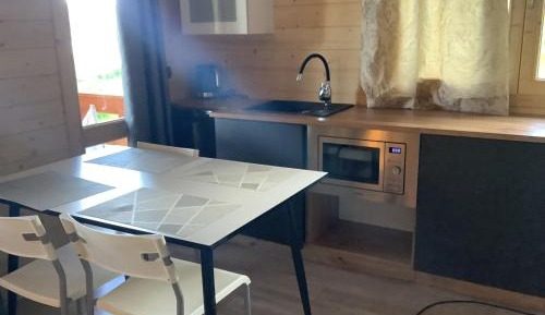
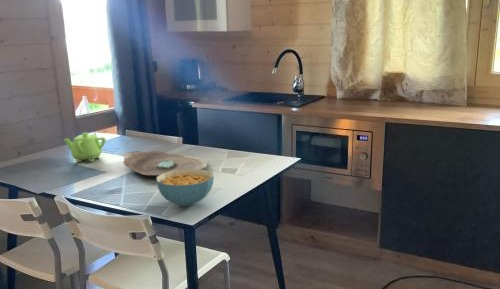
+ teapot (86, 146)
+ decorative bowl (166, 161)
+ cereal bowl (185, 190)
